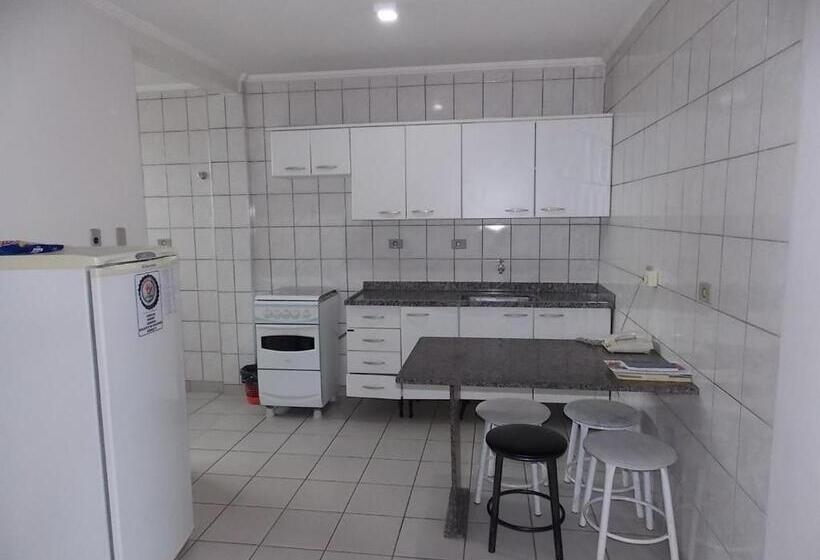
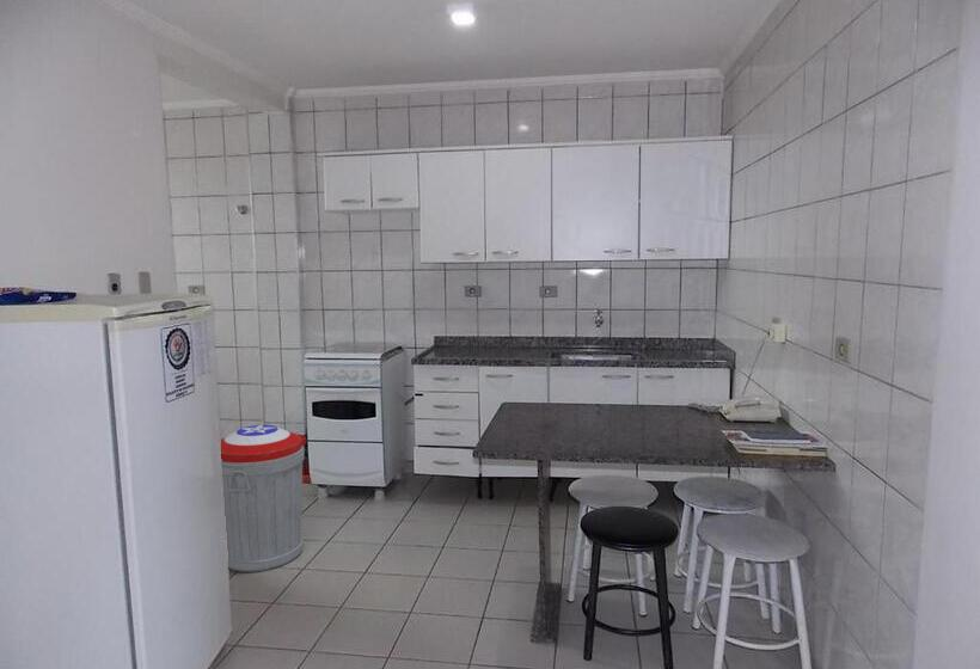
+ trash can (259, 492)
